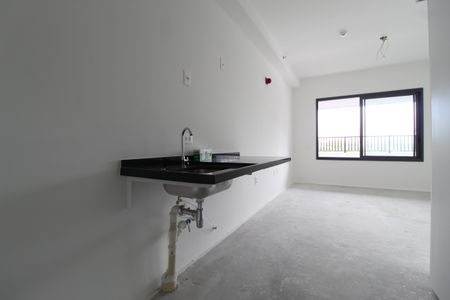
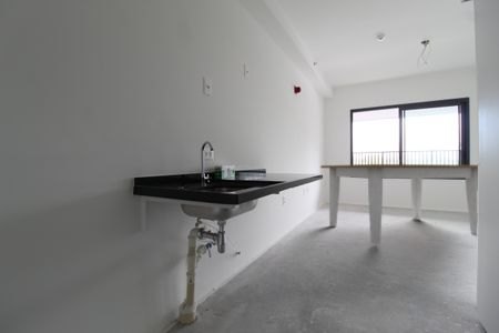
+ table (411, 198)
